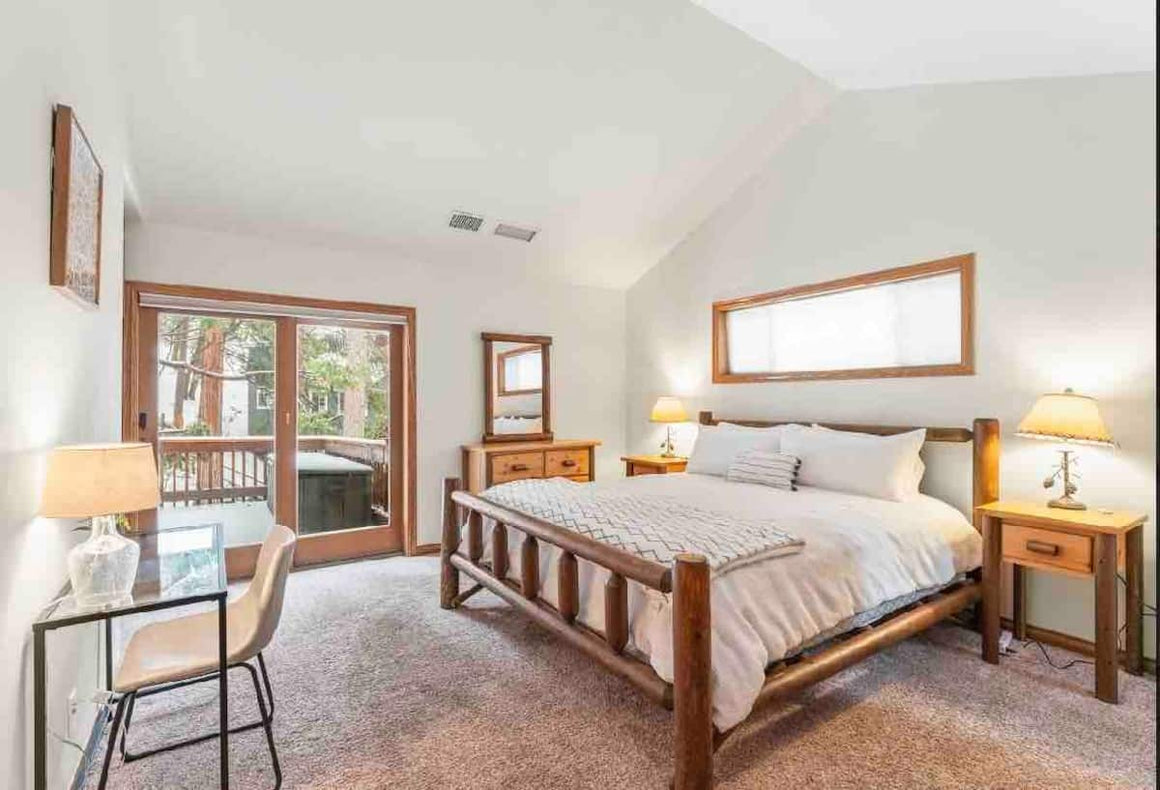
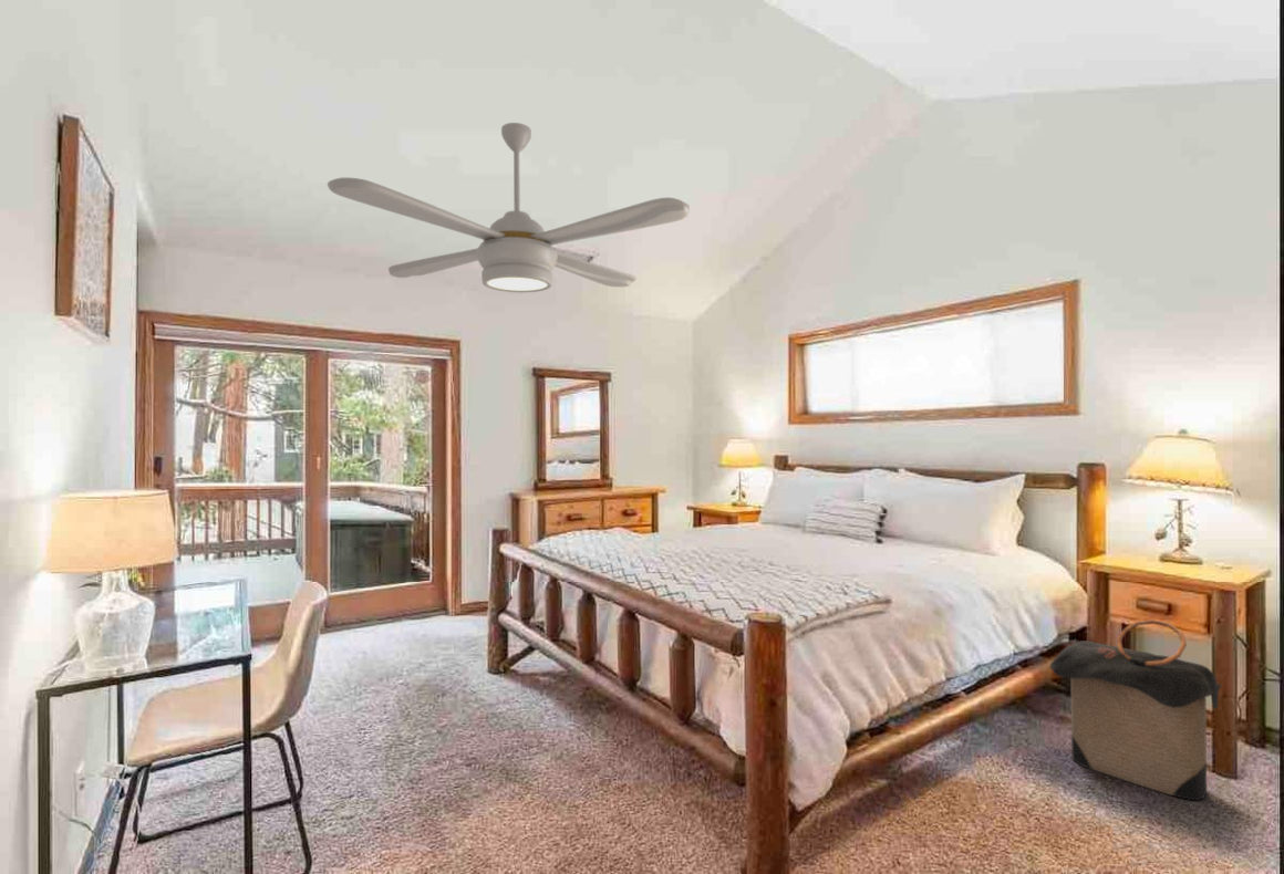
+ ceiling fan (517, 207)
+ laundry hamper (1130, 697)
